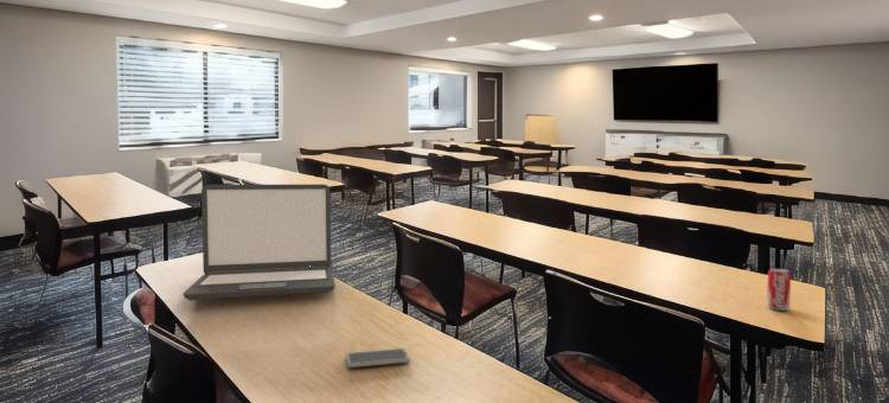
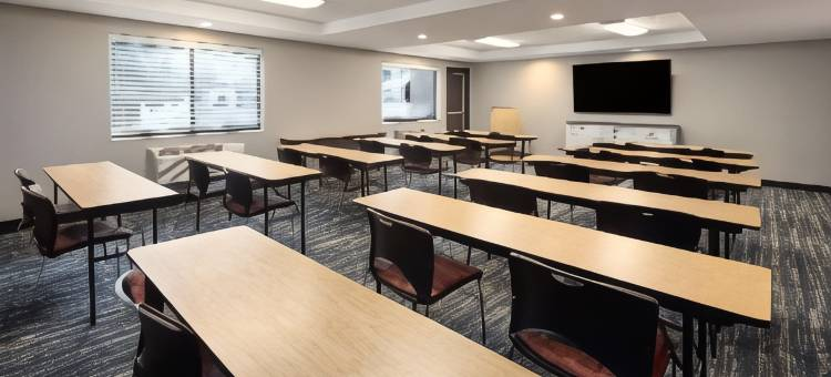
- laptop (264, 235)
- smartphone (377, 357)
- beverage can (778, 289)
